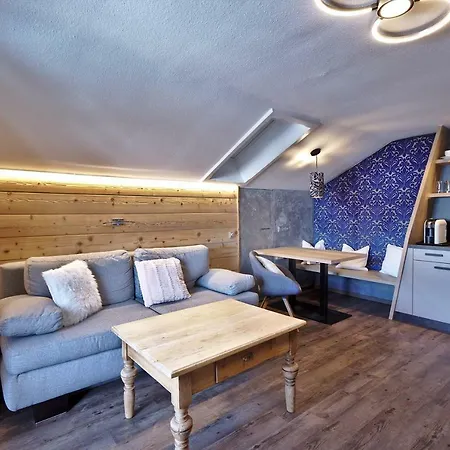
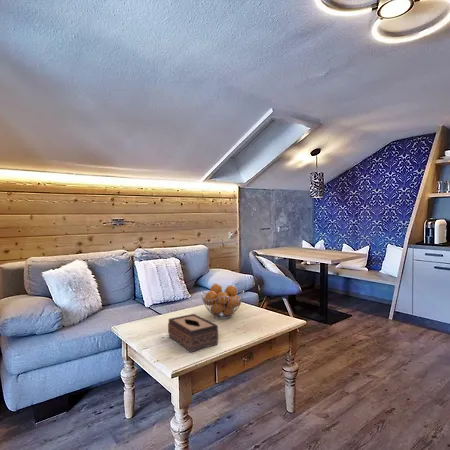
+ fruit basket (222, 300)
+ tissue box (192, 331)
